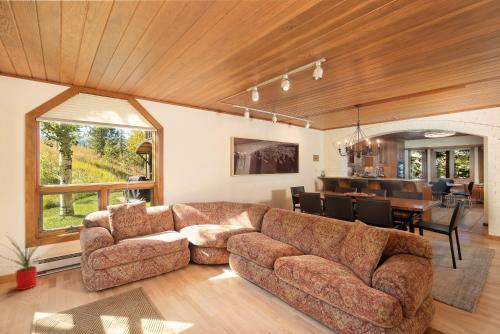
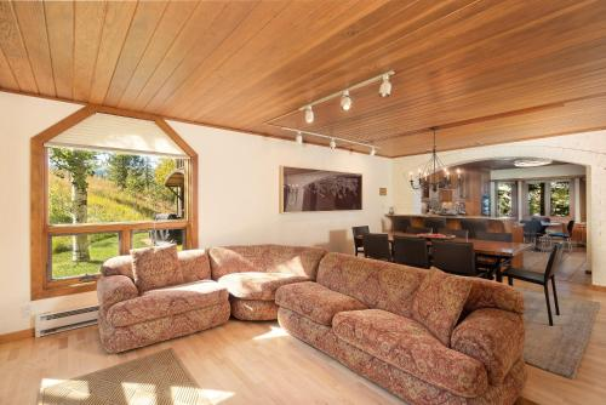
- house plant (26, 258)
